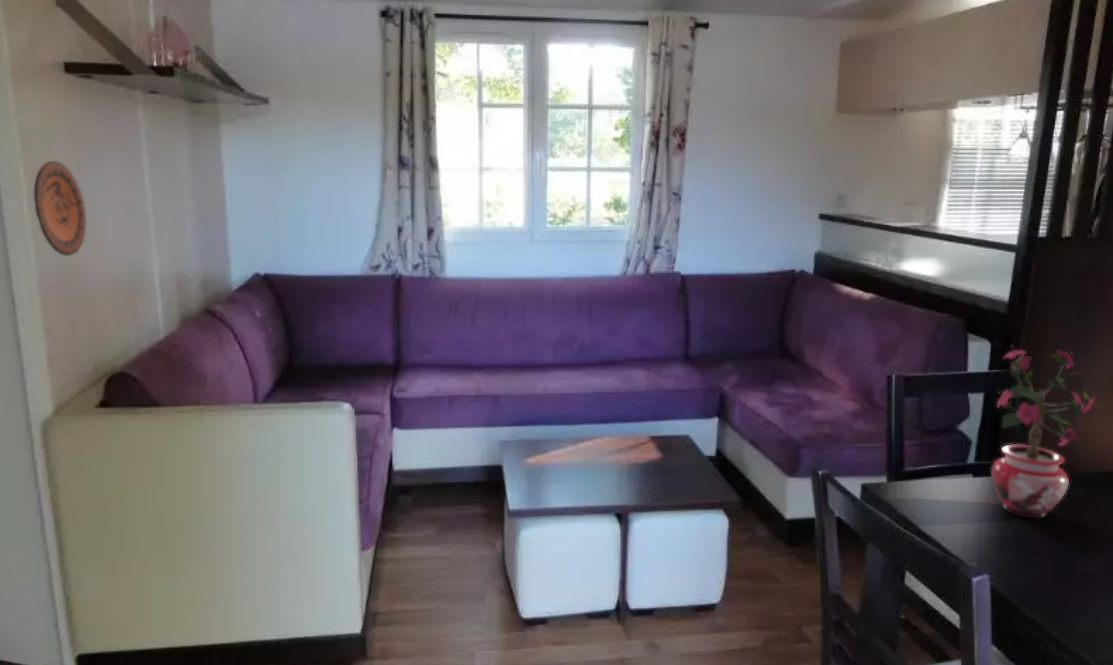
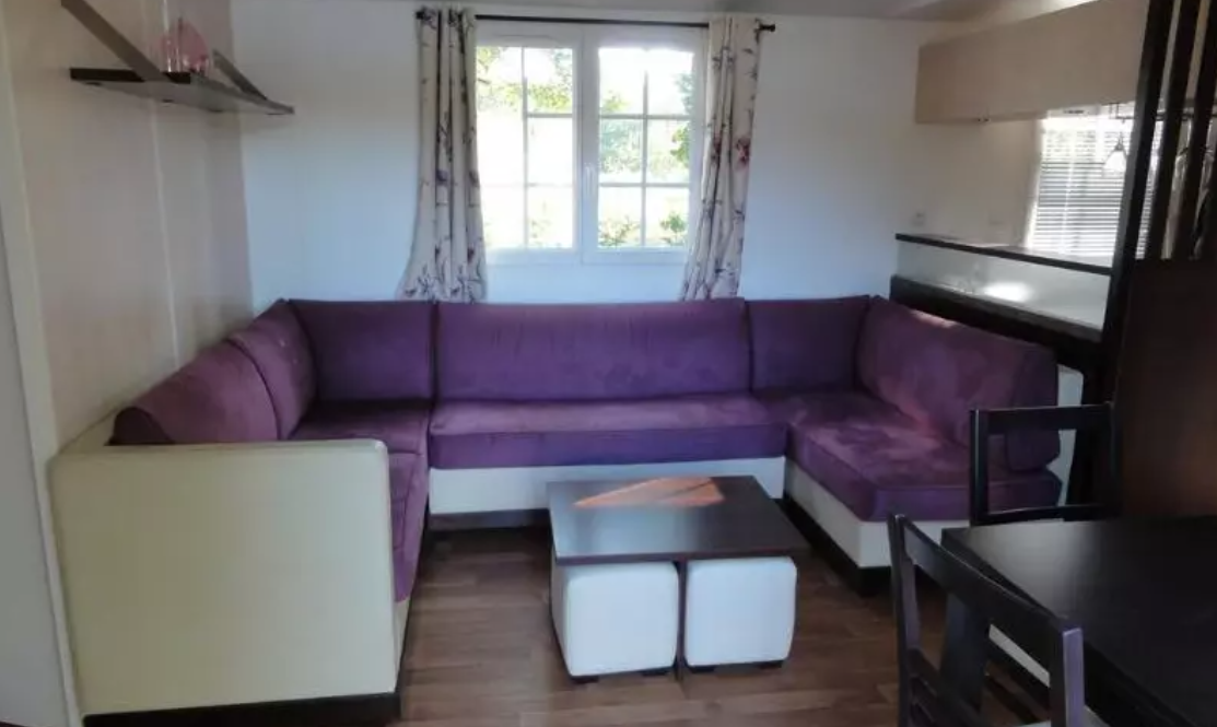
- potted plant (1035, 428)
- decorative plate (59, 208)
